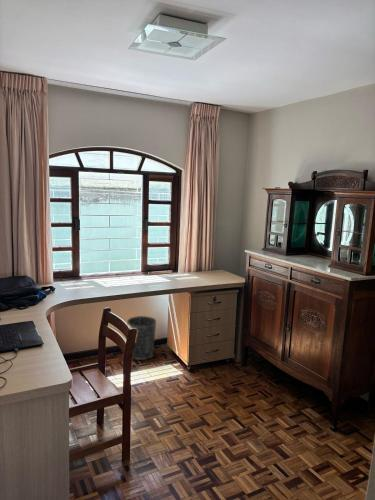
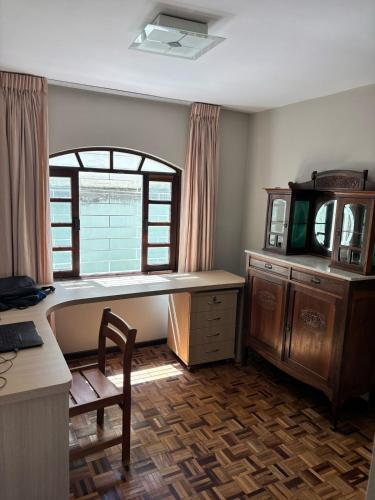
- wastebasket (141, 337)
